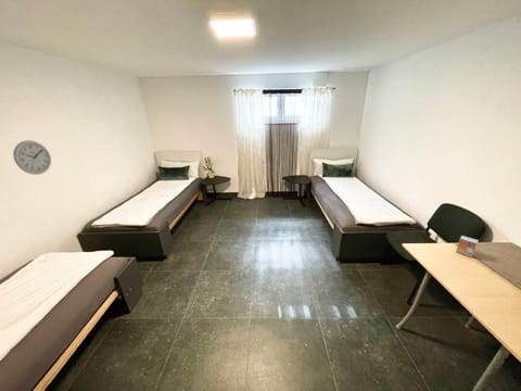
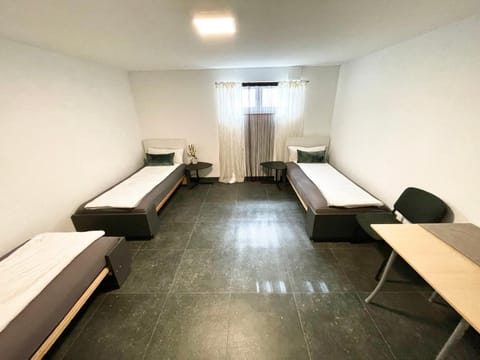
- small box (467, 245)
- wall clock (34, 157)
